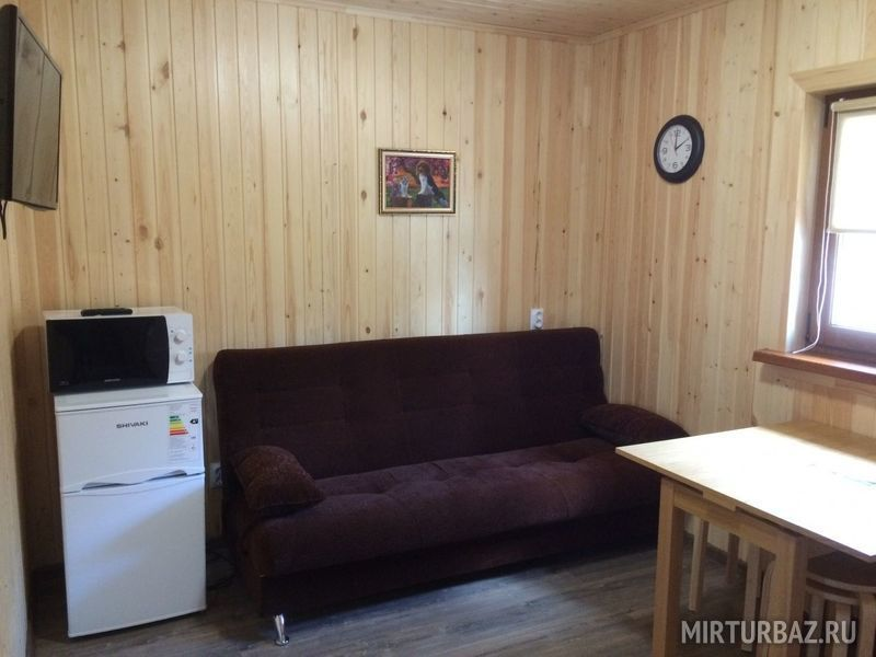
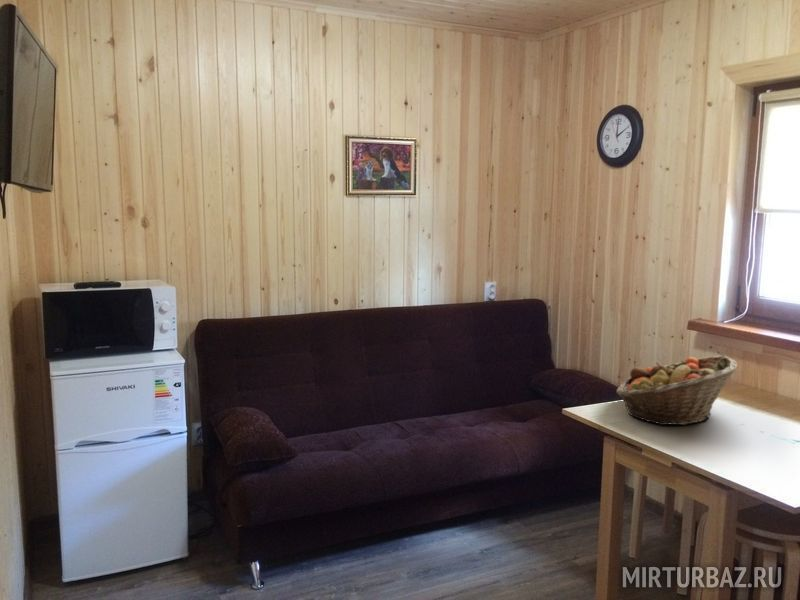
+ fruit basket (675, 385)
